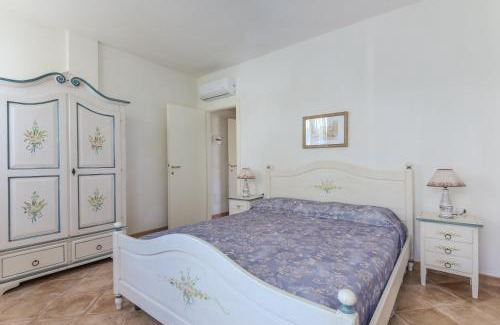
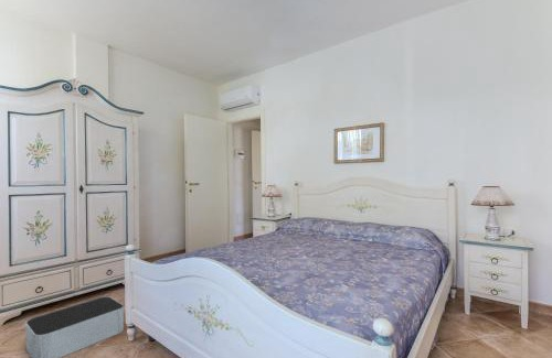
+ storage bin (77, 325)
